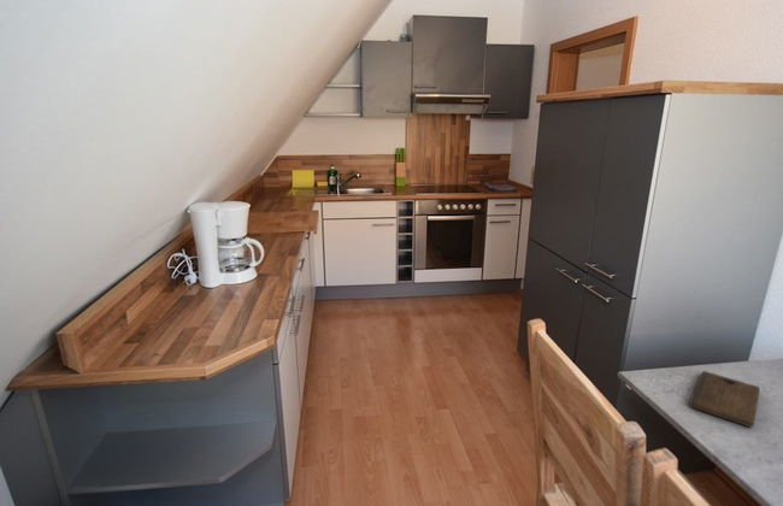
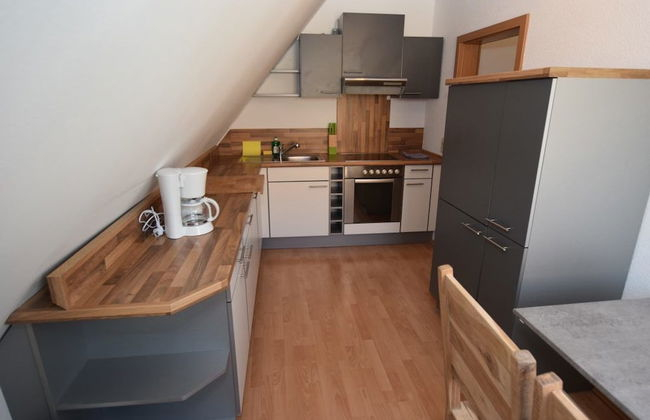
- cutting board (725, 396)
